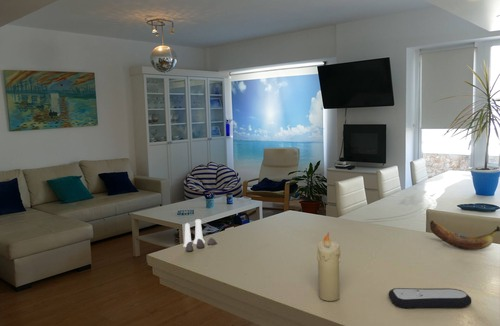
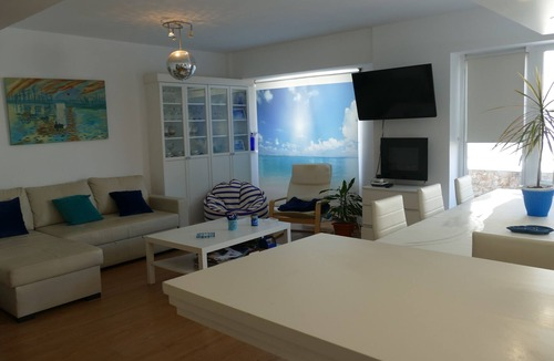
- candle (329, 264)
- remote control (429, 297)
- salt and pepper shaker set (197, 233)
- banana (463, 236)
